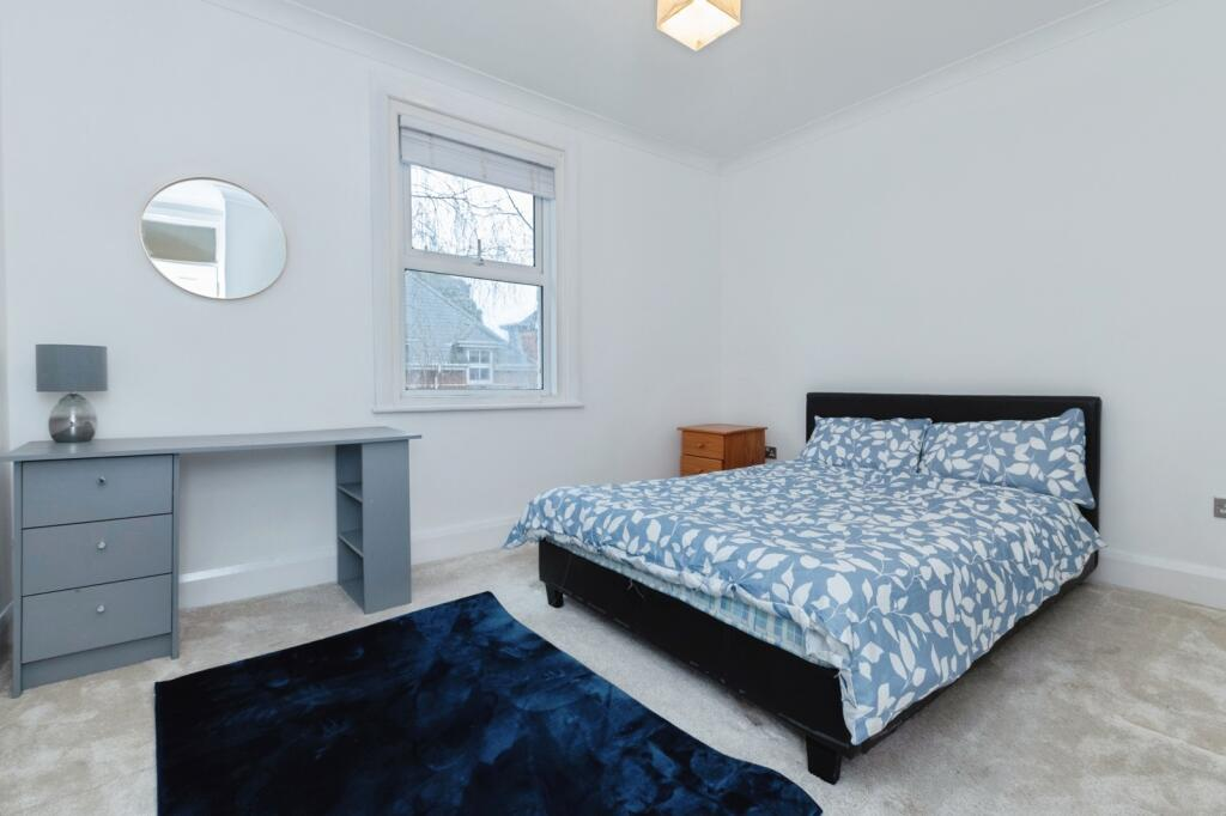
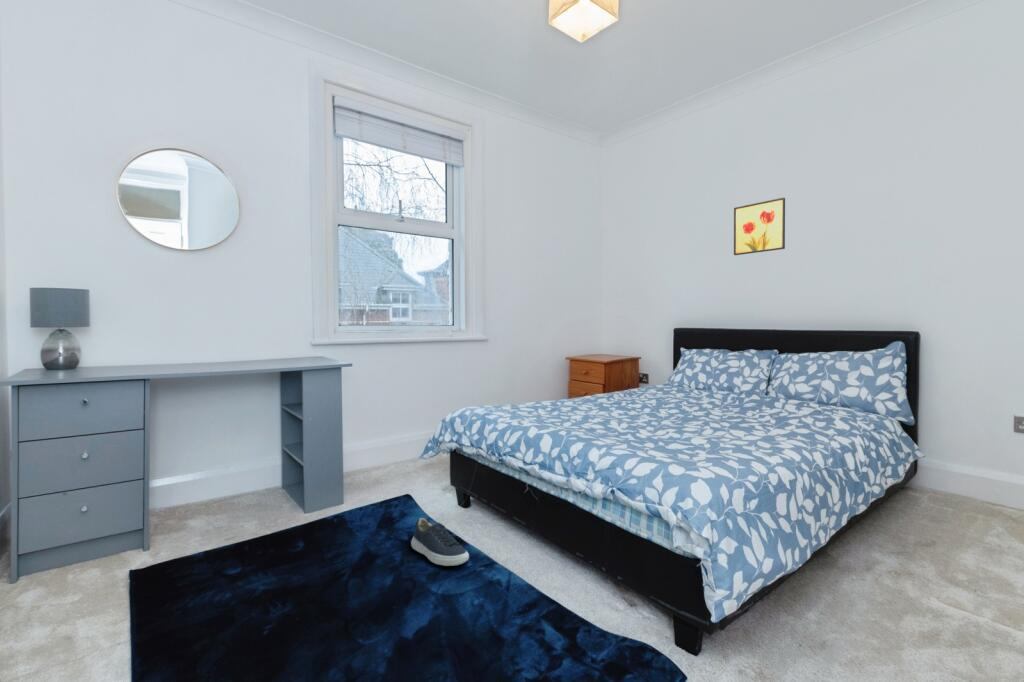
+ shoe (438, 540)
+ wall art (758, 227)
